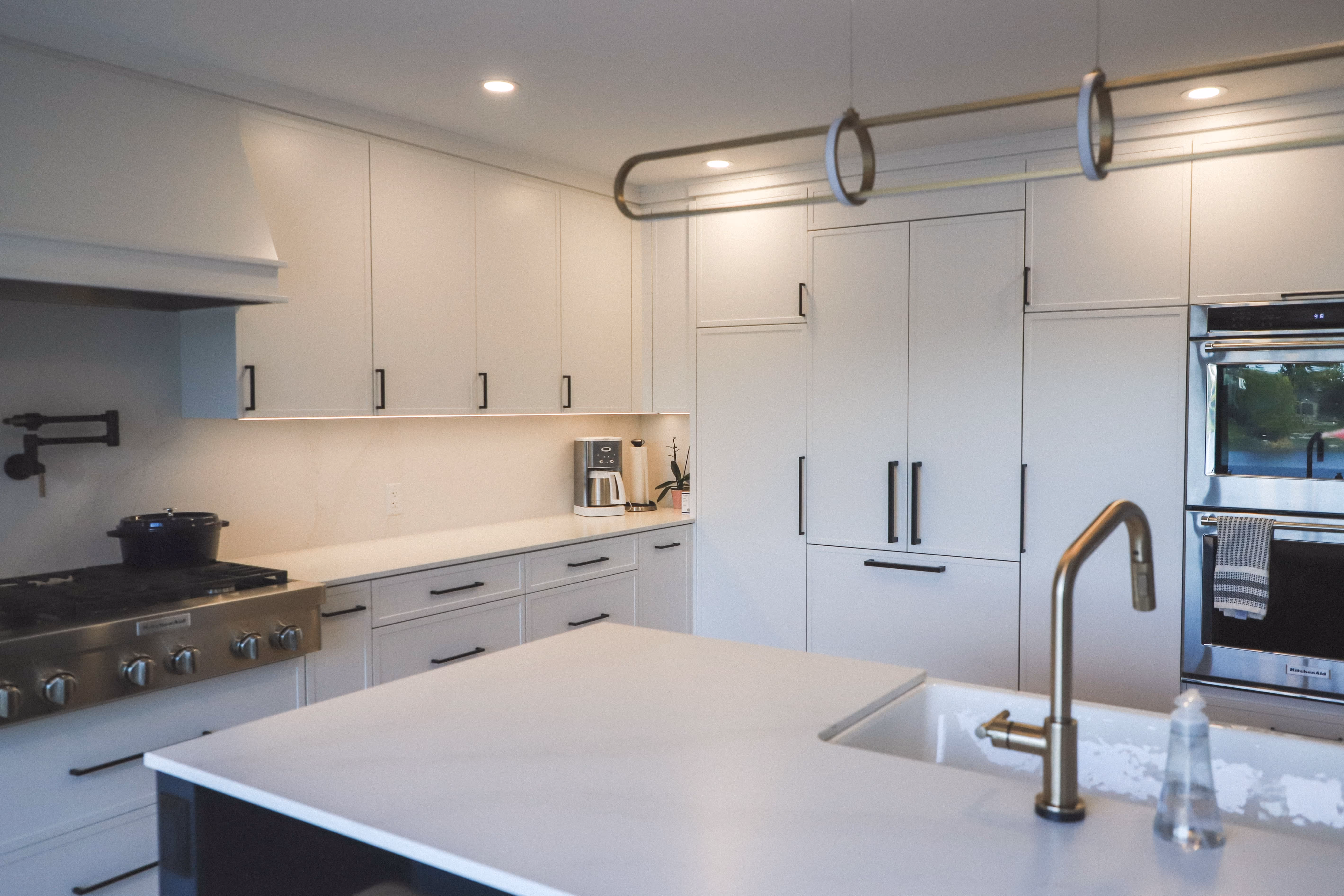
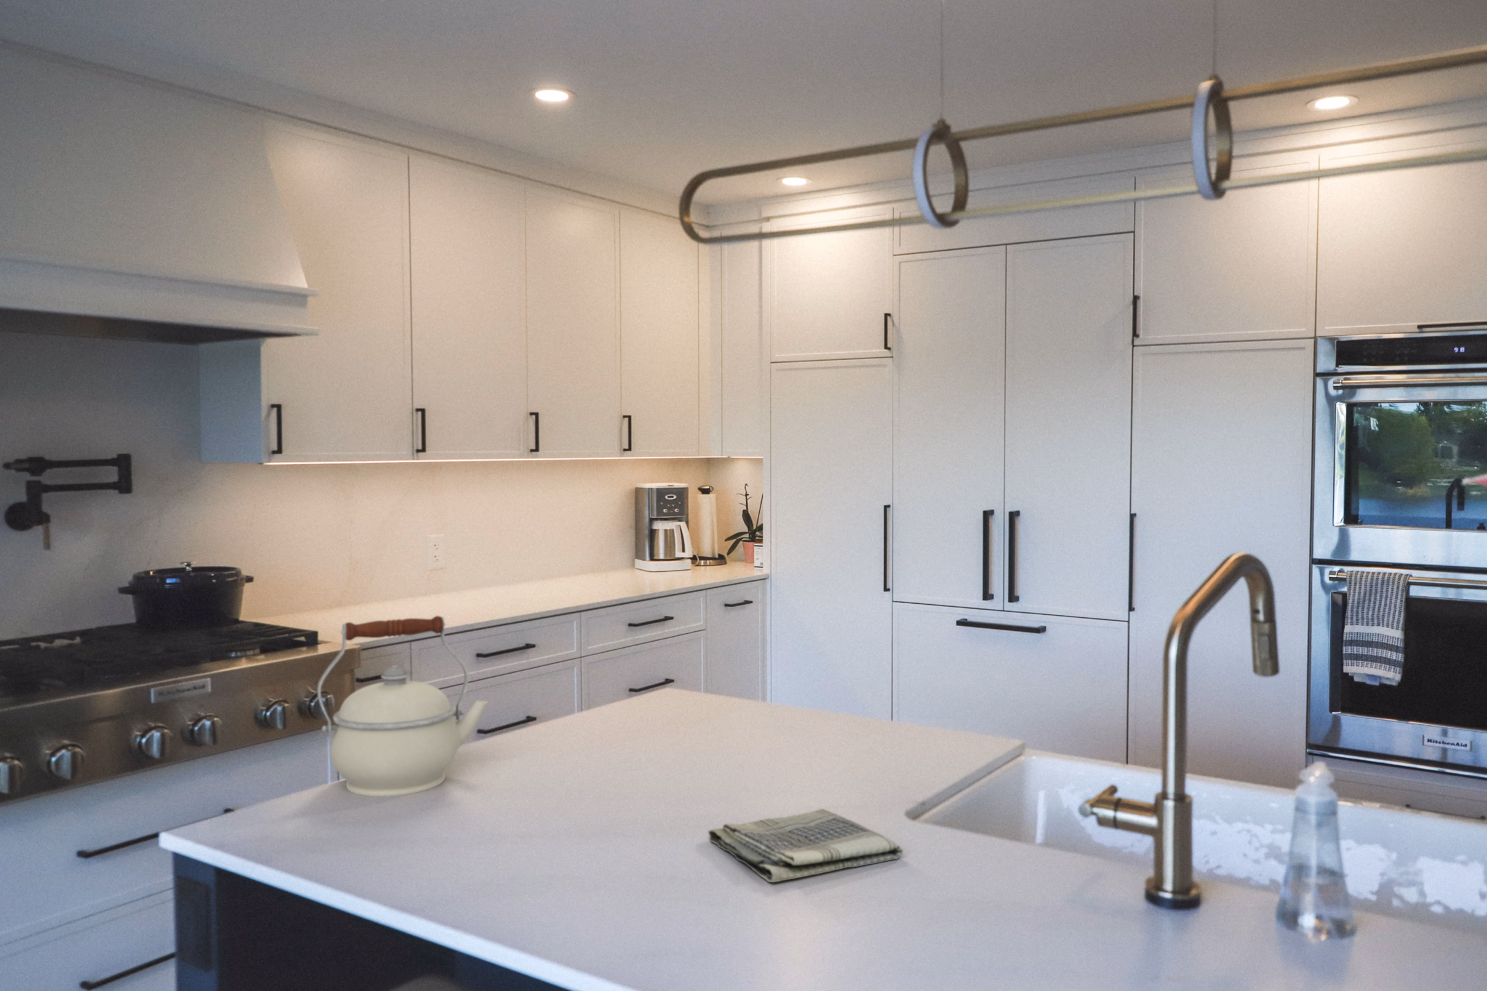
+ kettle (406, 700)
+ dish towel (801, 838)
